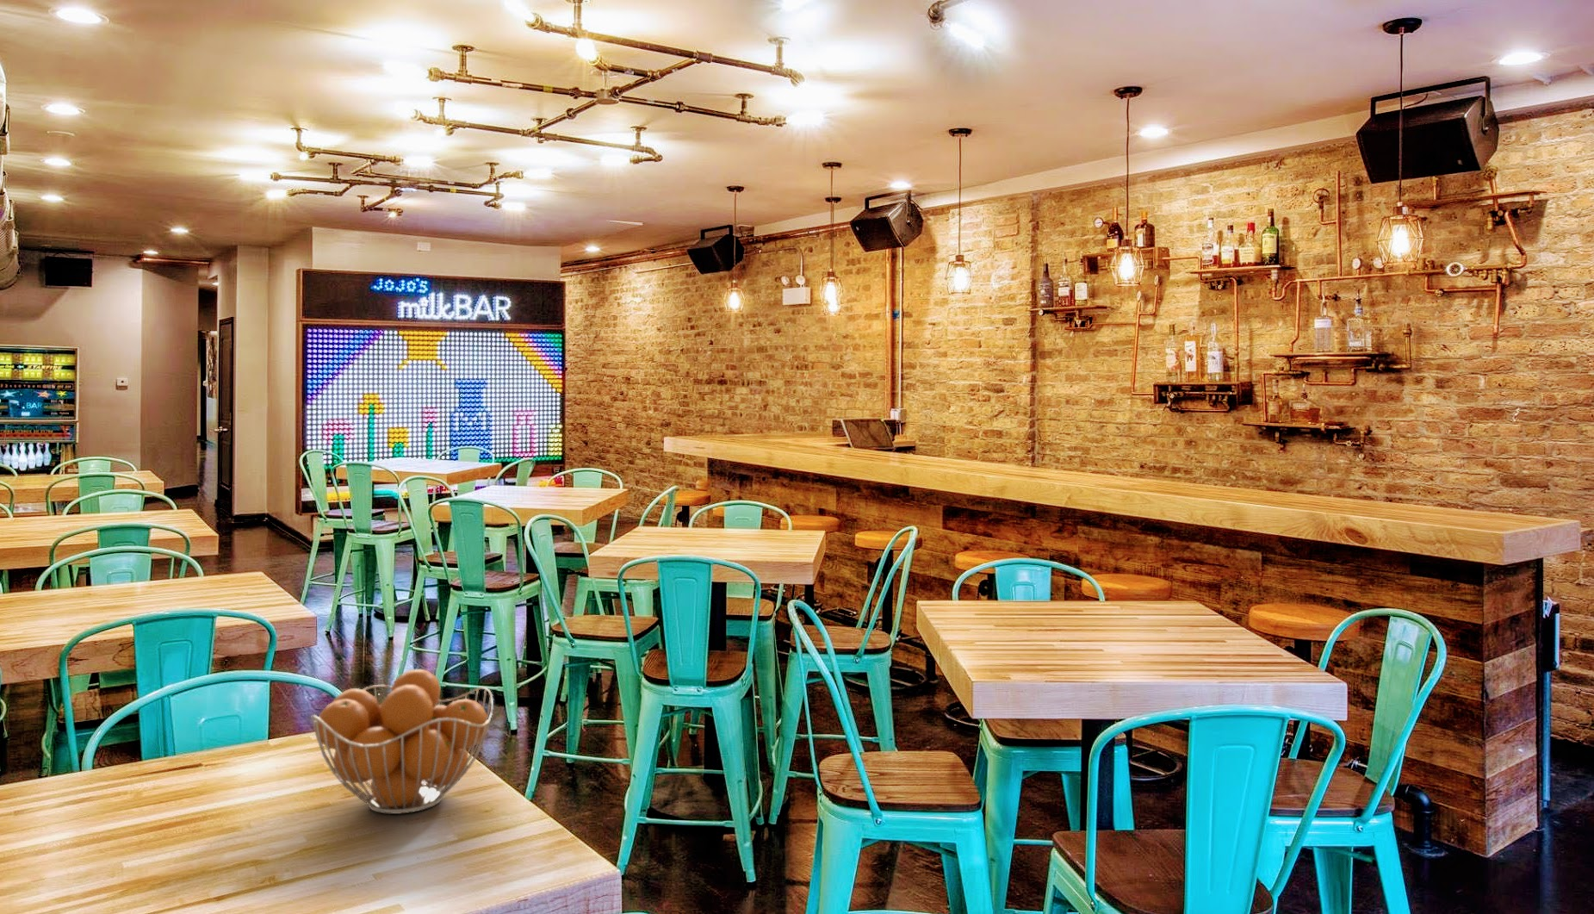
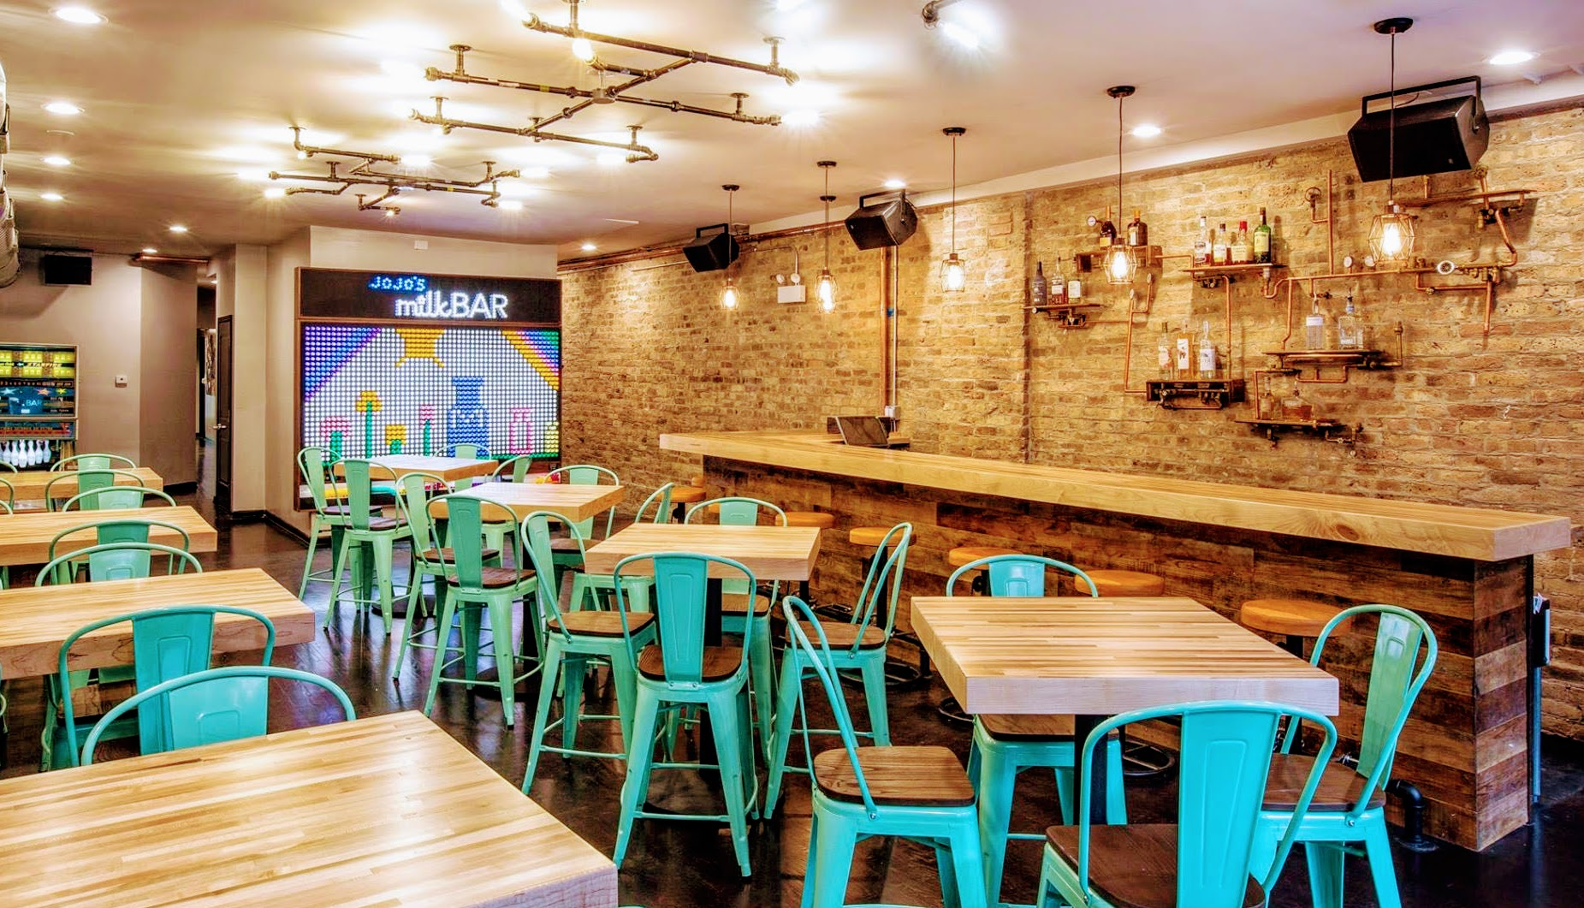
- fruit basket (405, 738)
